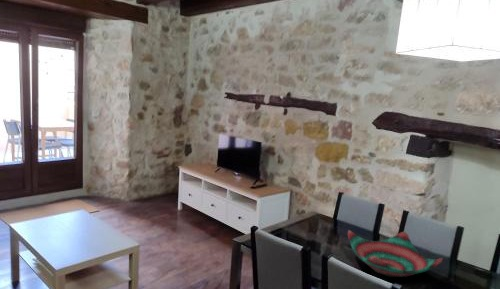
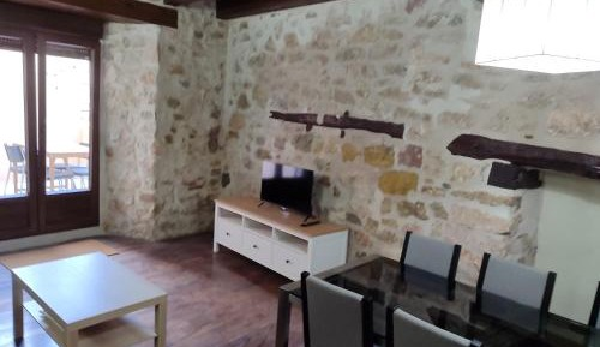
- decorative bowl (390, 255)
